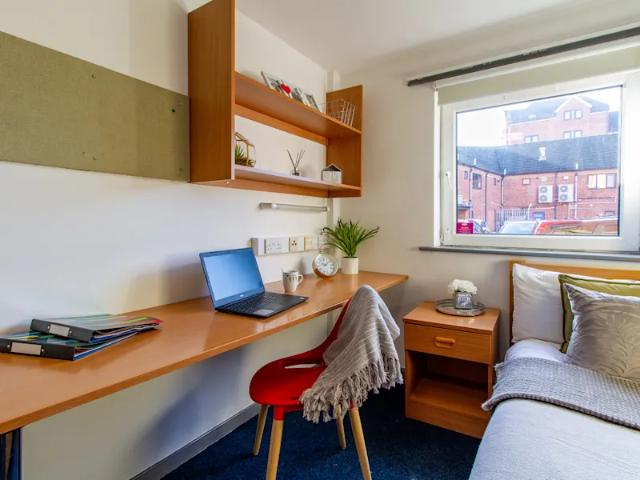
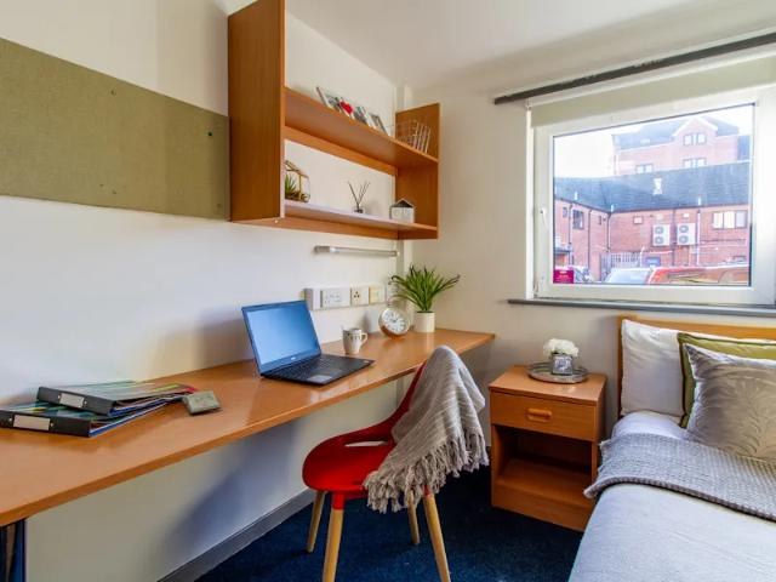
+ book (200, 399)
